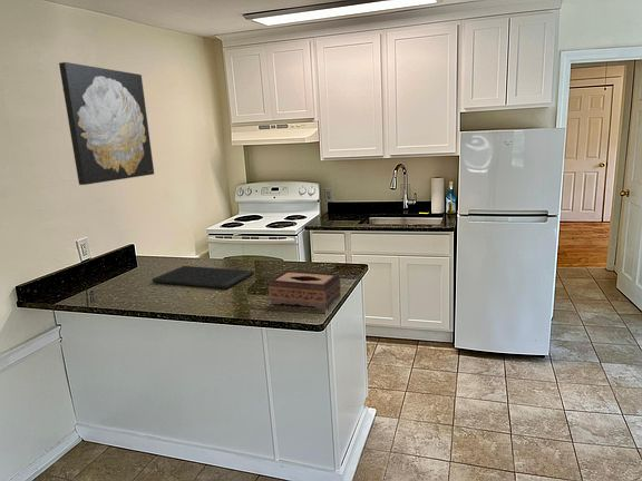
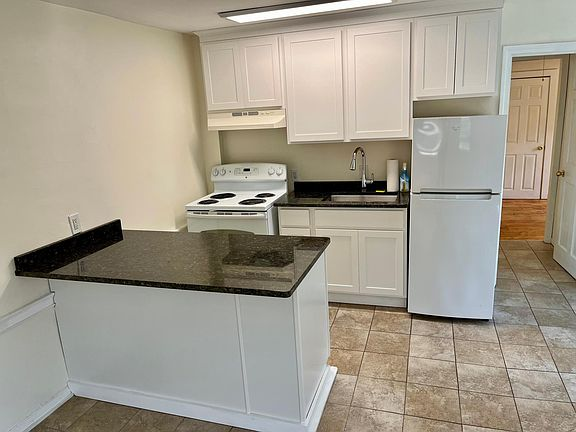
- wall art (111, 125)
- tissue box (304, 288)
- cutting board (203, 276)
